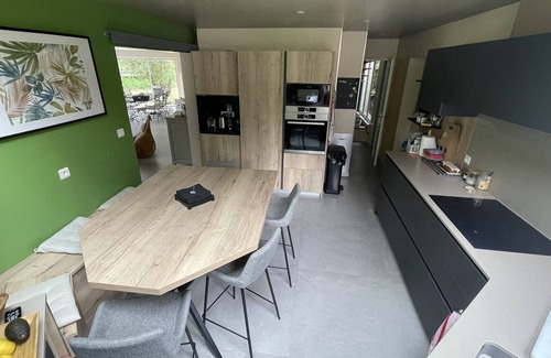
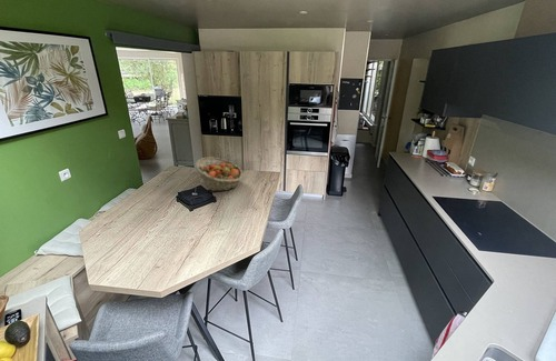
+ fruit basket (219, 172)
